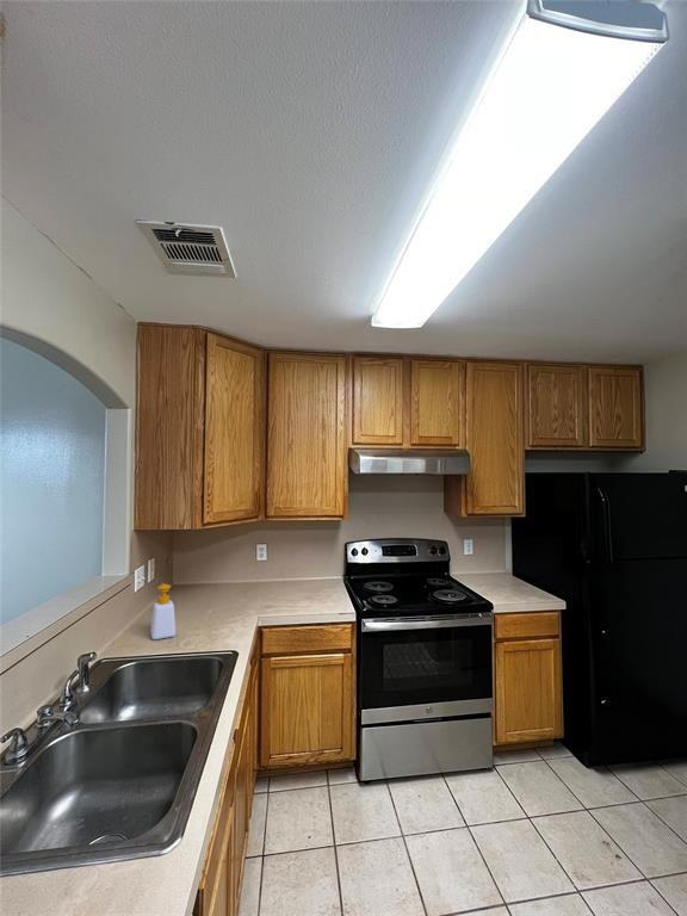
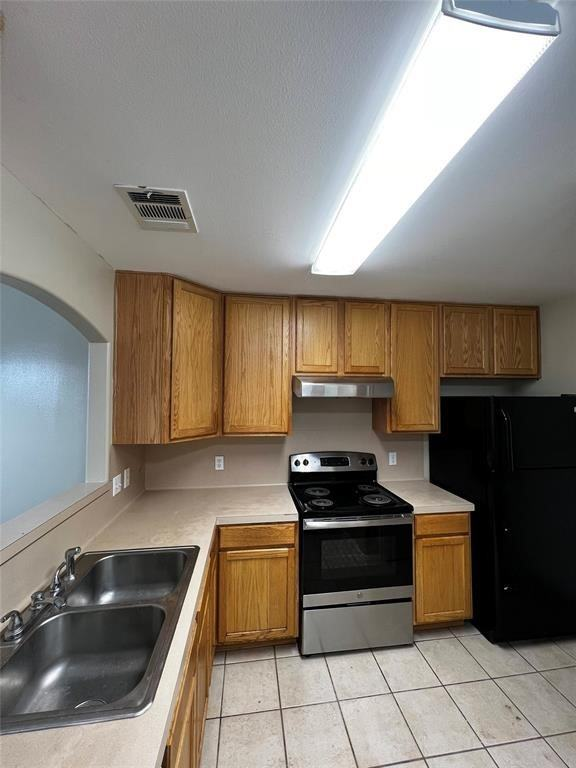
- soap bottle (162, 608)
